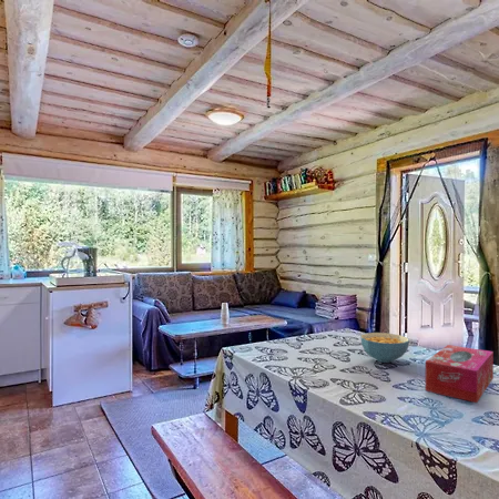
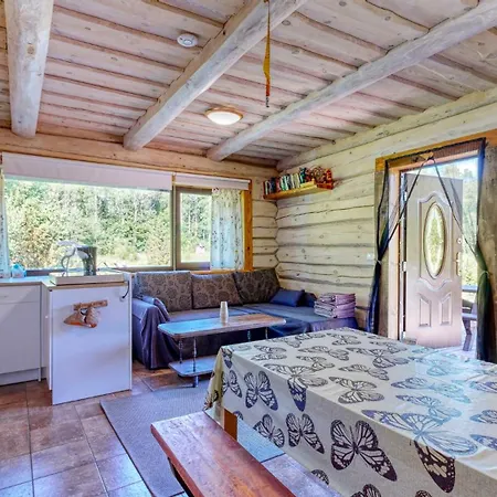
- cereal bowl (384, 348)
- tissue box (460, 370)
